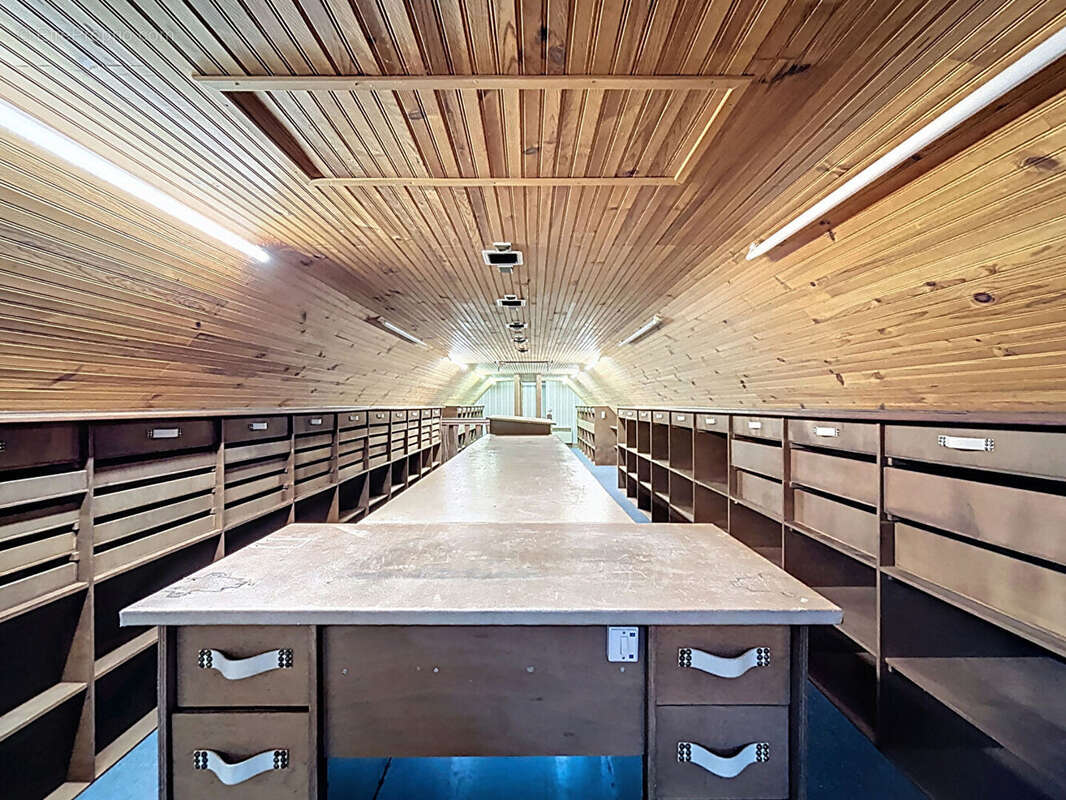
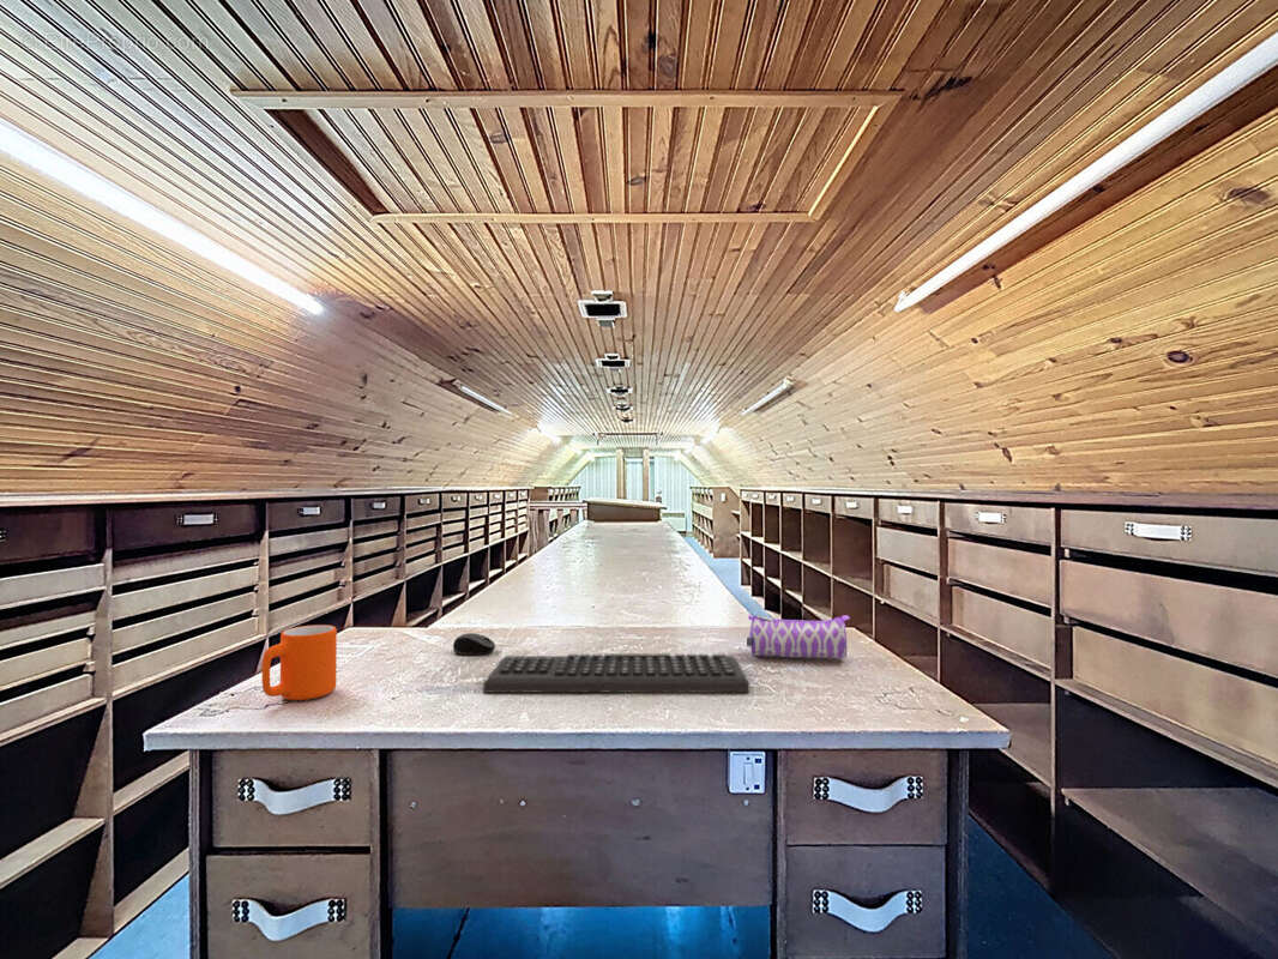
+ pencil case (796, 634)
+ mug (303, 664)
+ computer mouse (474, 643)
+ keyboard (617, 669)
